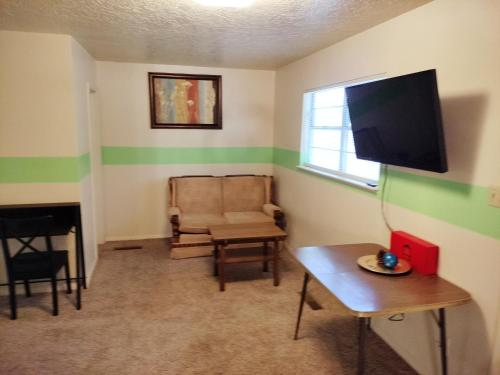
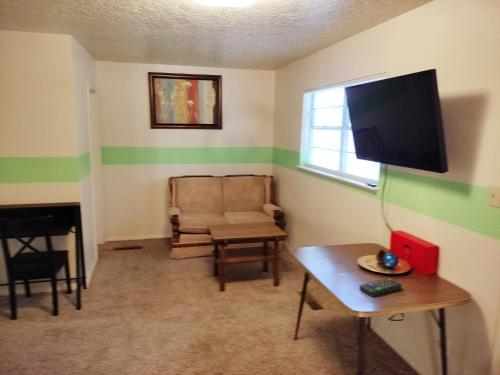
+ remote control (380, 286)
